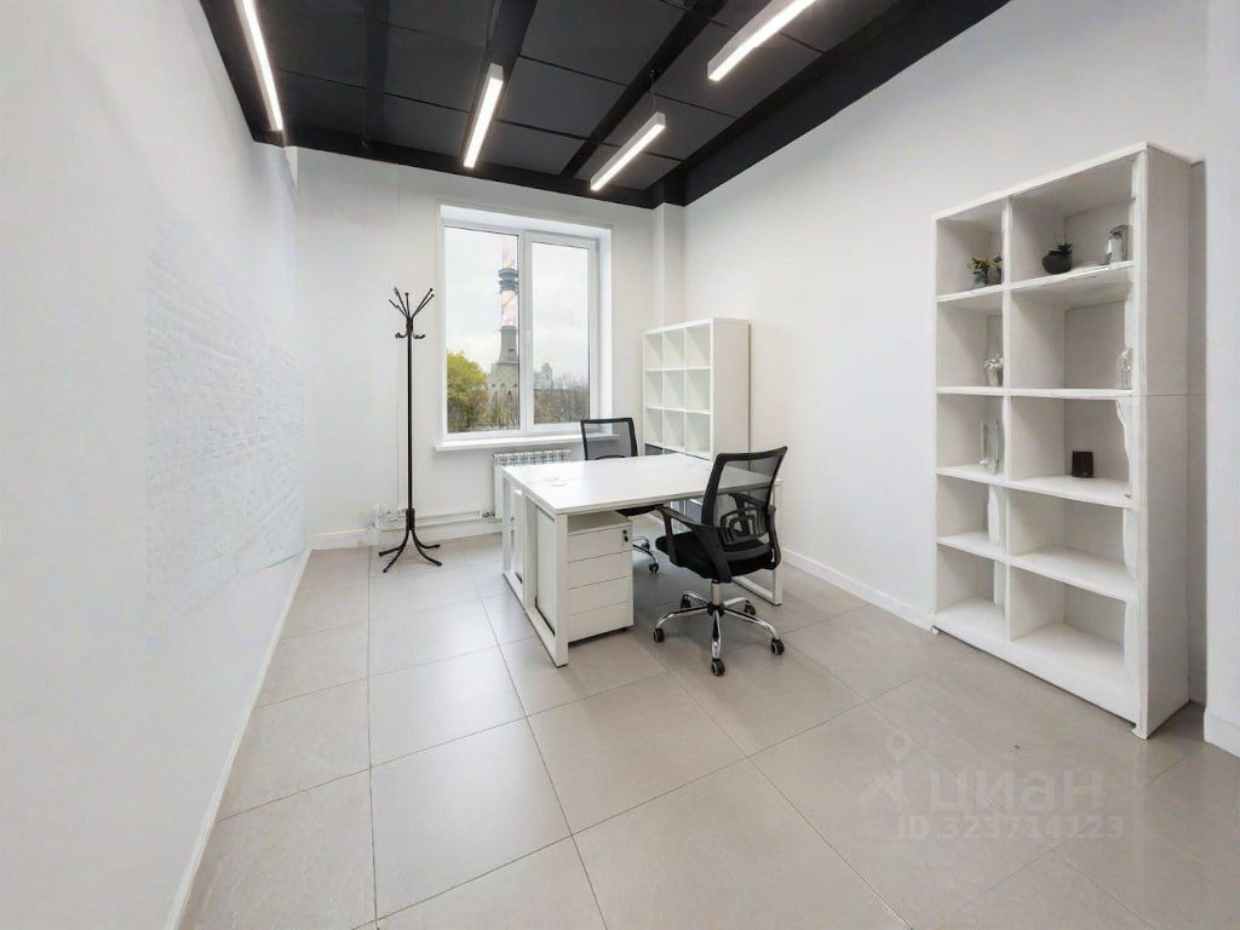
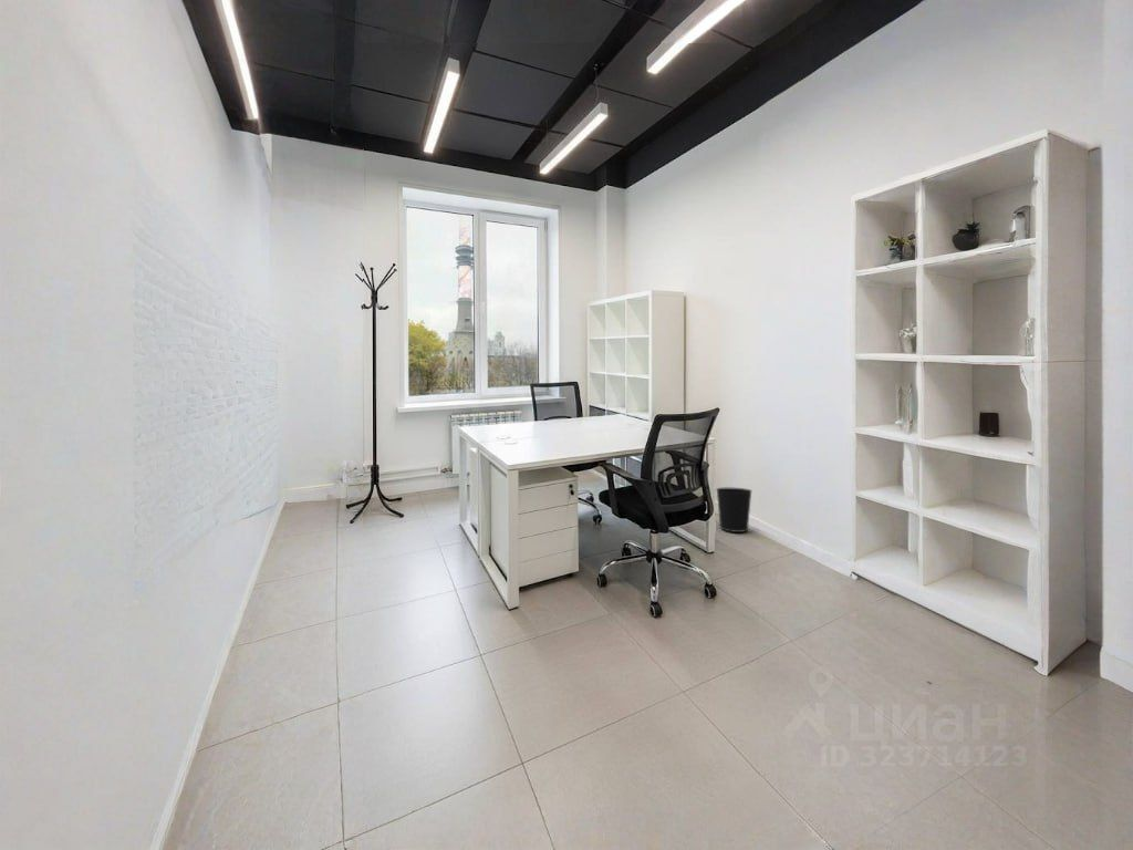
+ wastebasket (734, 509)
